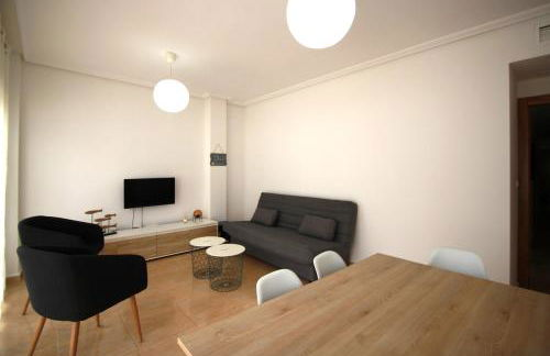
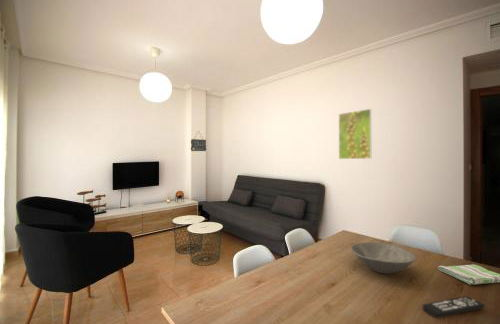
+ remote control (453, 306)
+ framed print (354, 135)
+ dish towel (471, 272)
+ bowl (381, 260)
